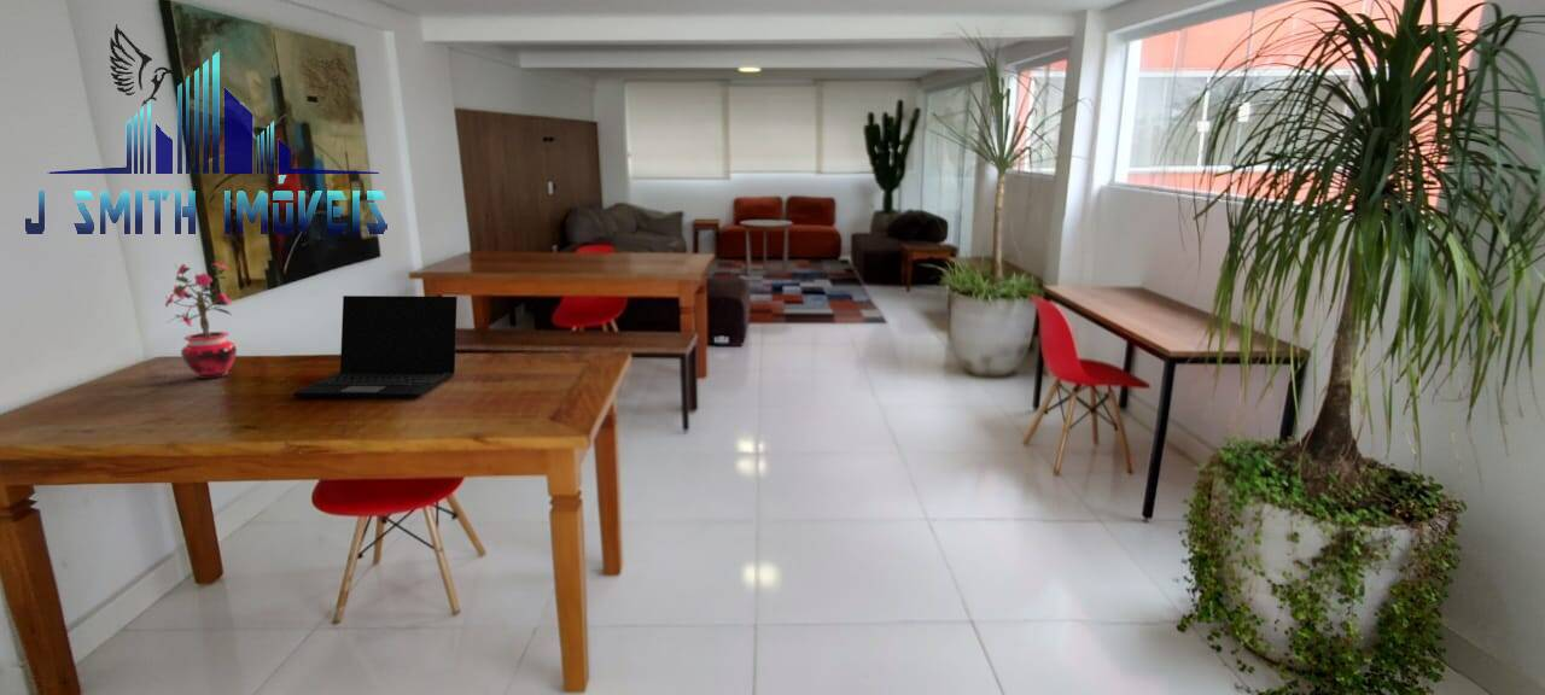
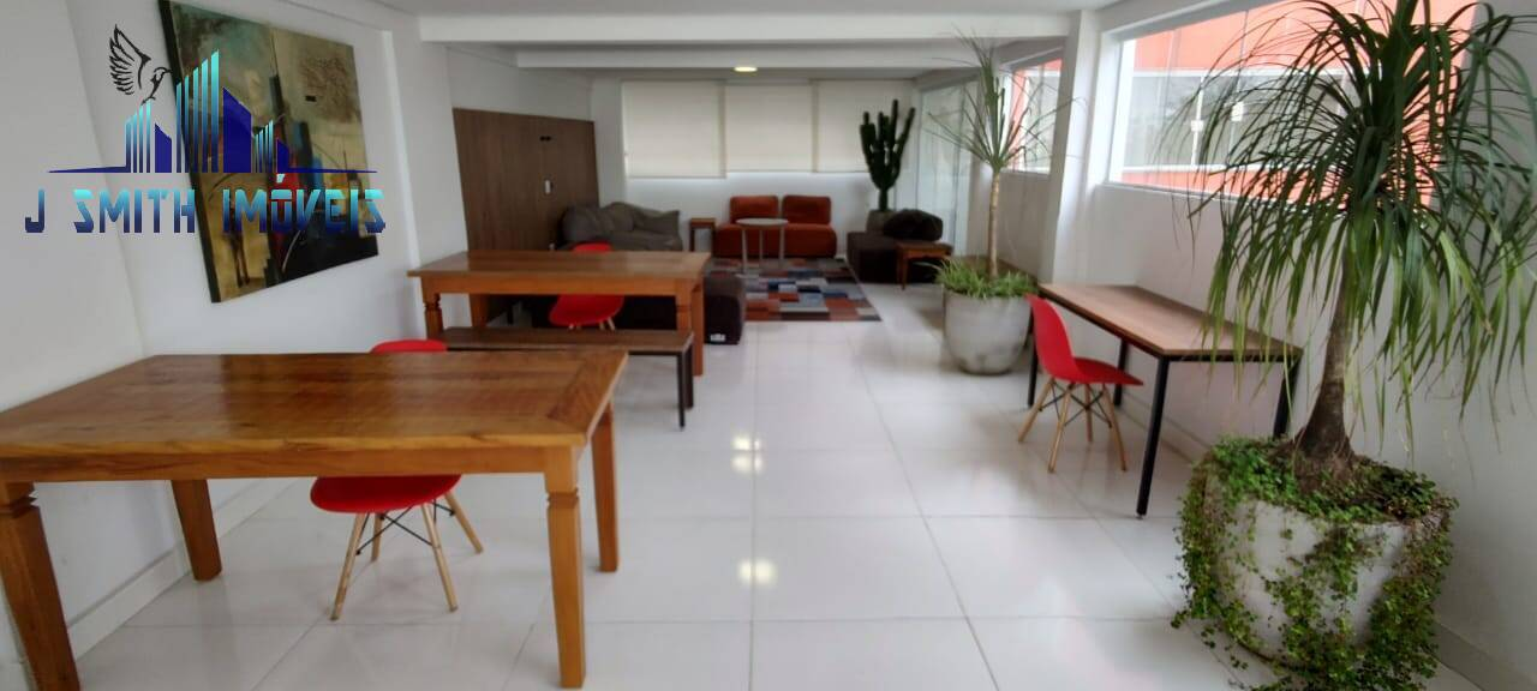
- potted plant (202, 319)
- laptop (379, 344)
